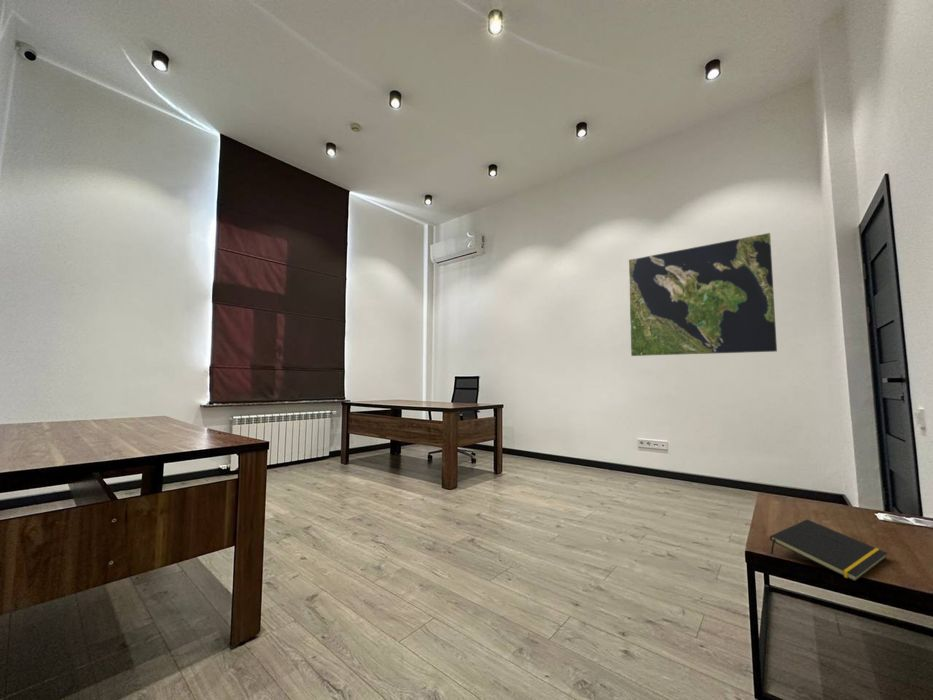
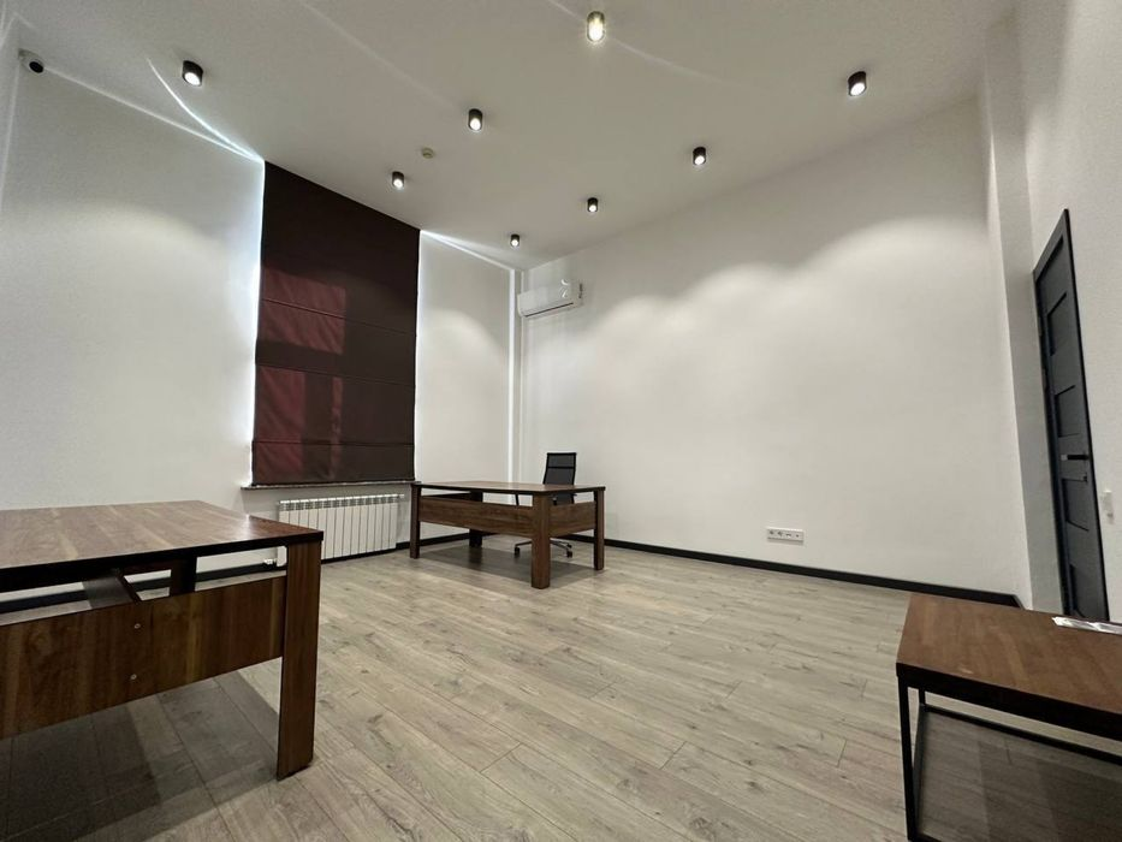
- world map (694, 300)
- notepad (827, 546)
